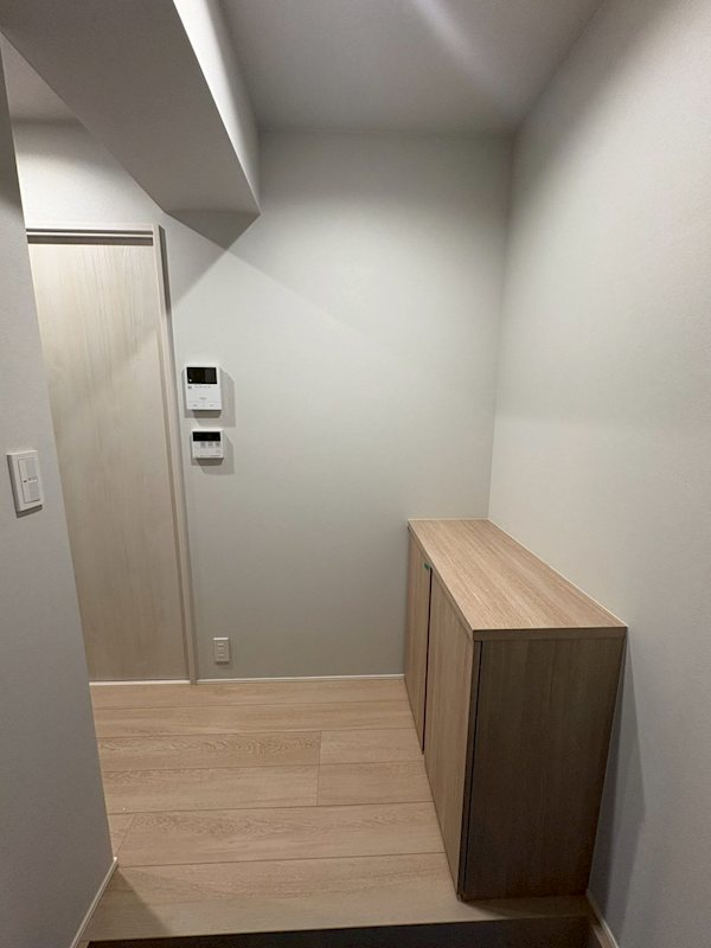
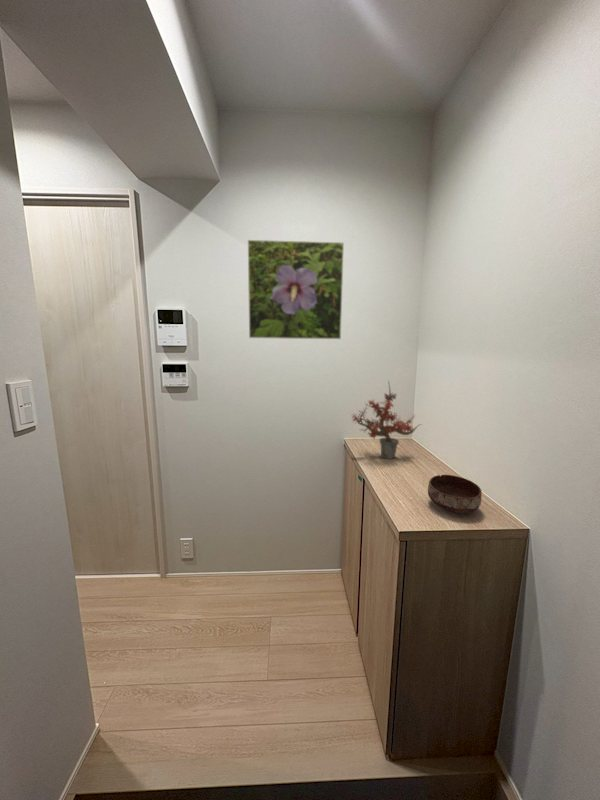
+ potted plant (387, 419)
+ bowl (453, 495)
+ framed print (295, 291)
